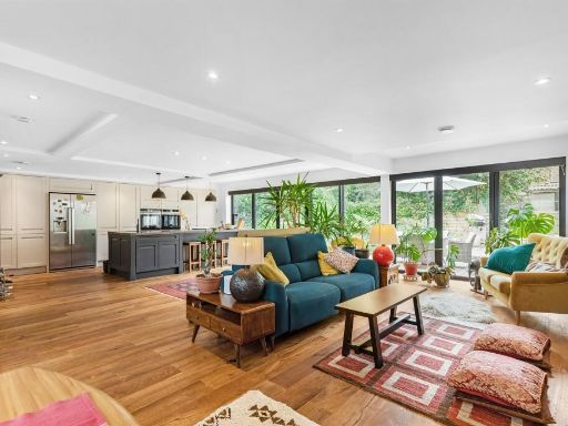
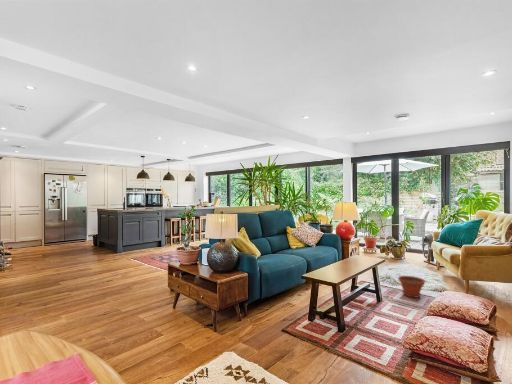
+ plant pot (411, 287)
